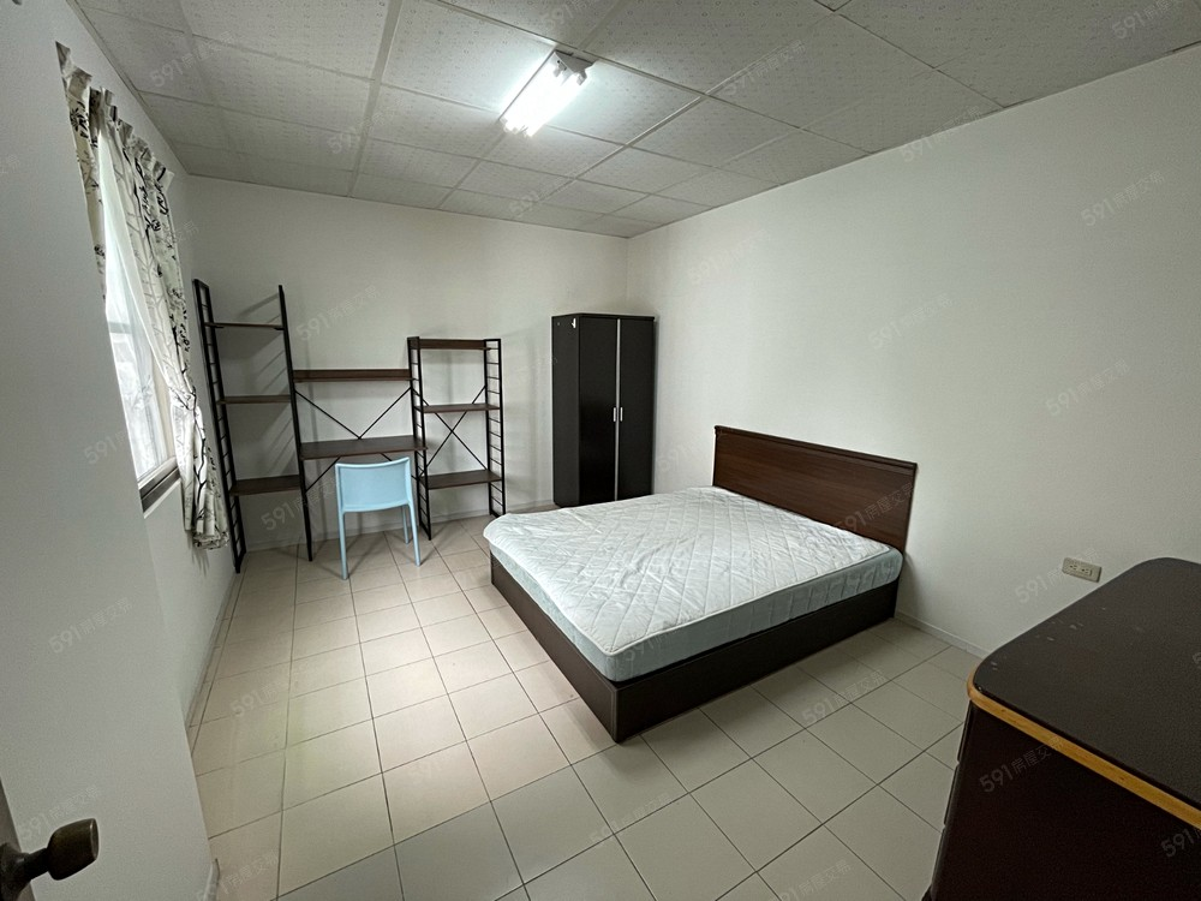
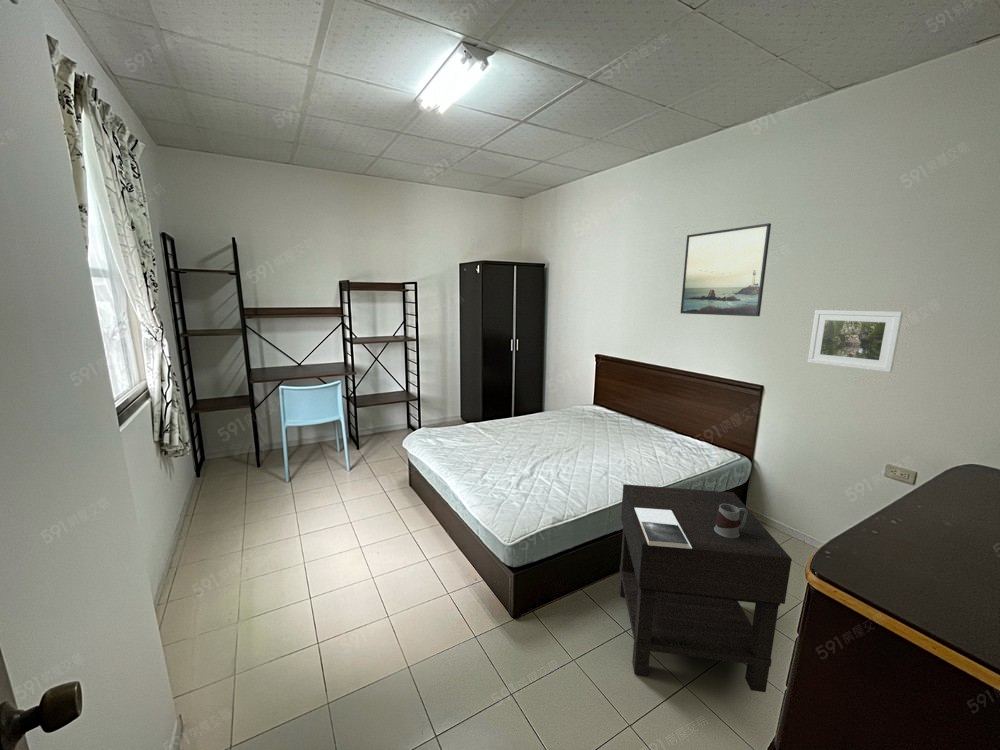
+ nightstand (687, 575)
+ book (660, 523)
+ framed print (851, 339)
+ mug (731, 519)
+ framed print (721, 273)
